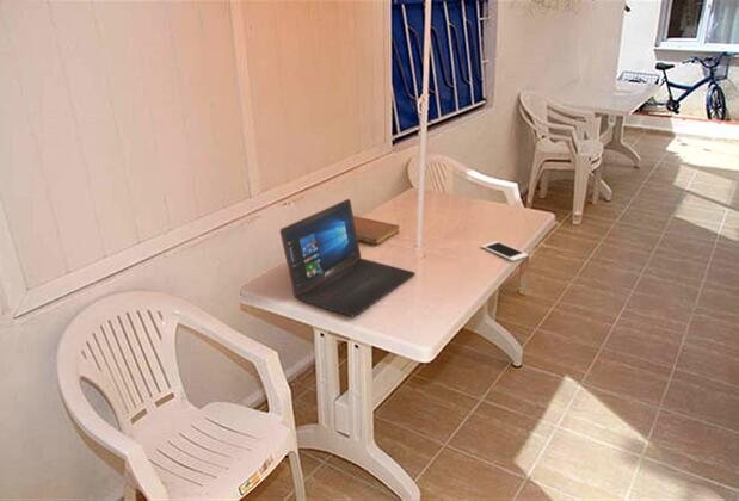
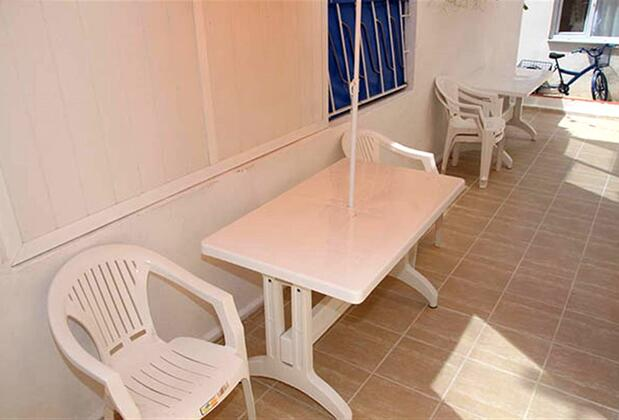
- notebook (362, 229)
- laptop (351, 253)
- cell phone (504, 250)
